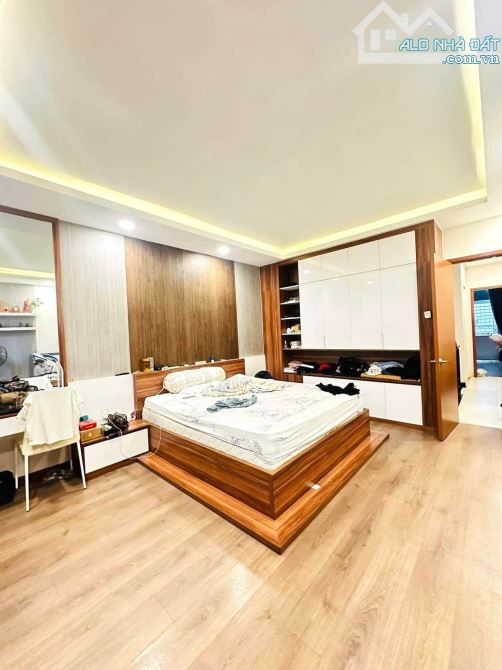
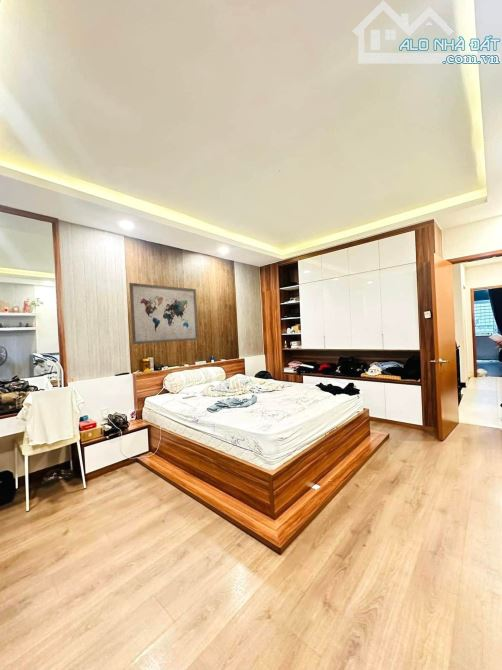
+ wall art (167, 314)
